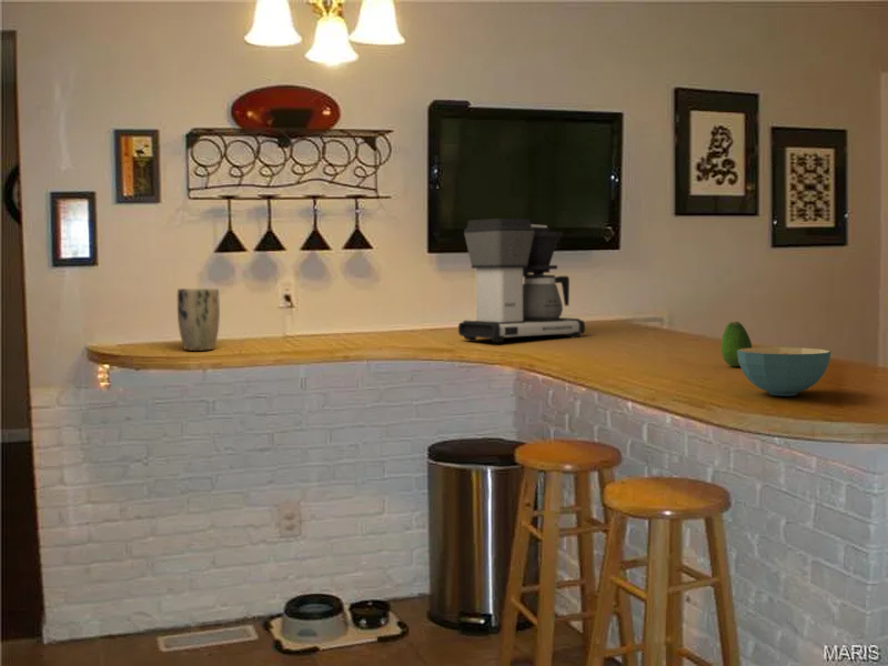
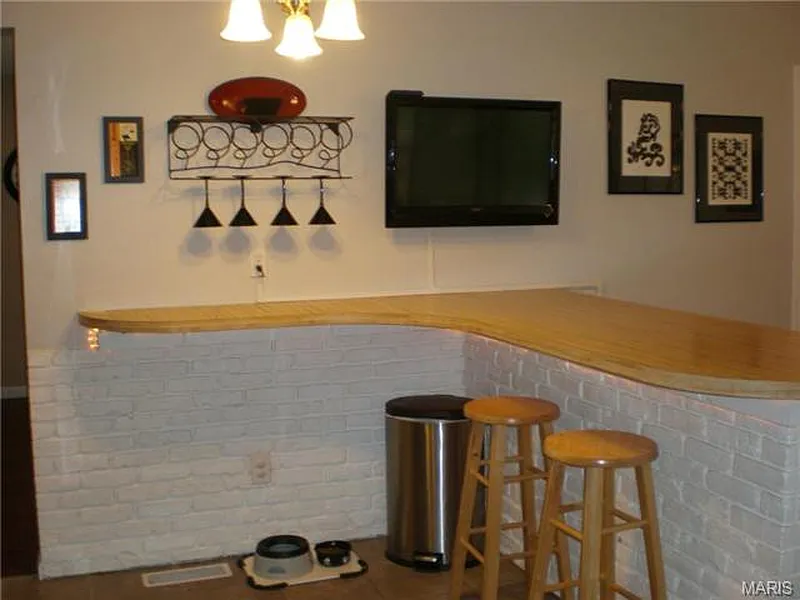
- fruit (736, 343)
- coffee maker (522, 279)
- plant pot (198, 319)
- cereal bowl (783, 372)
